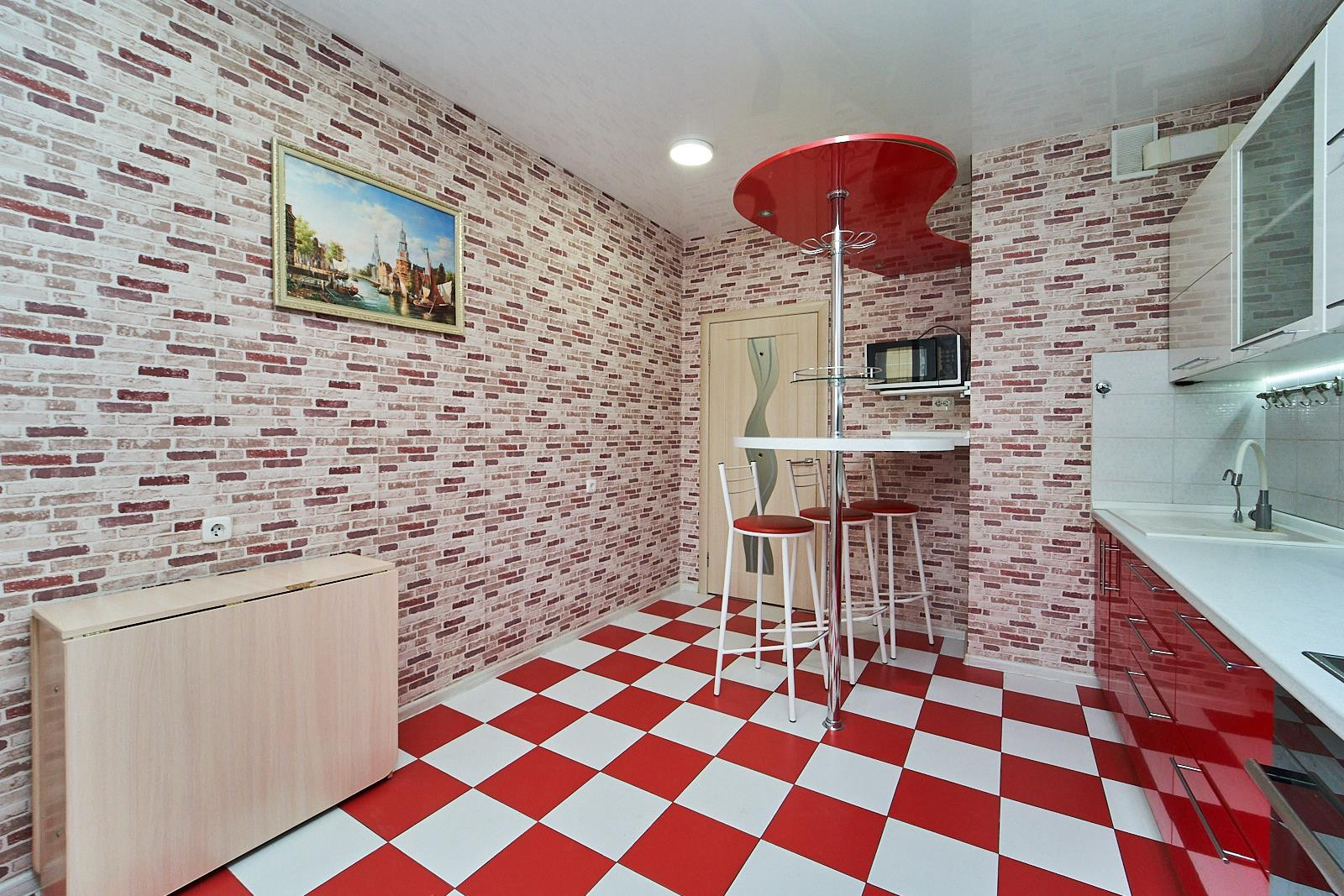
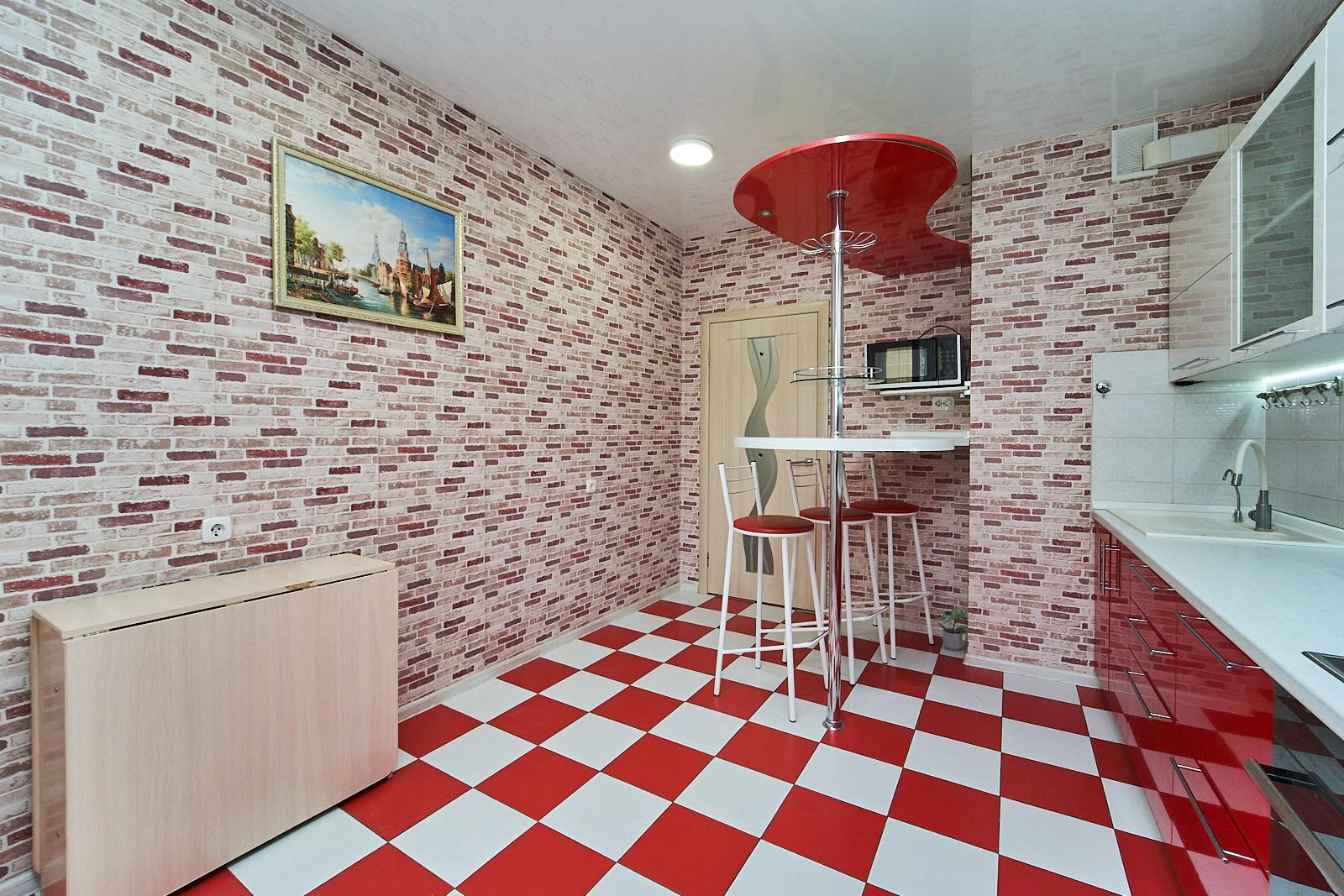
+ potted plant (957, 629)
